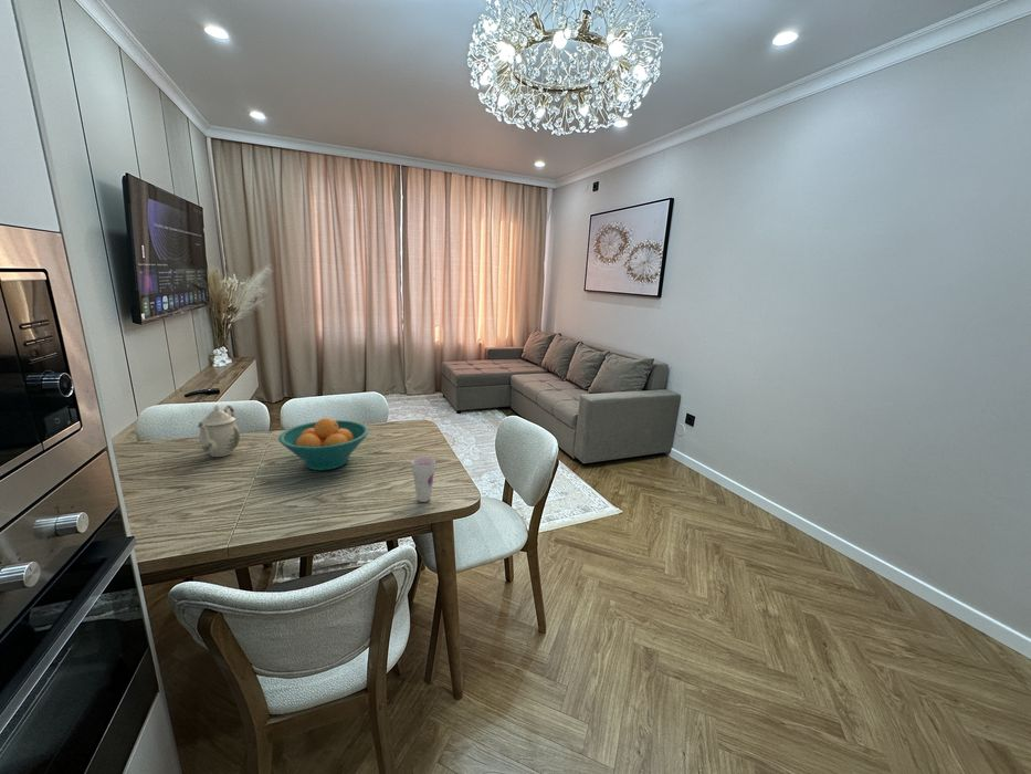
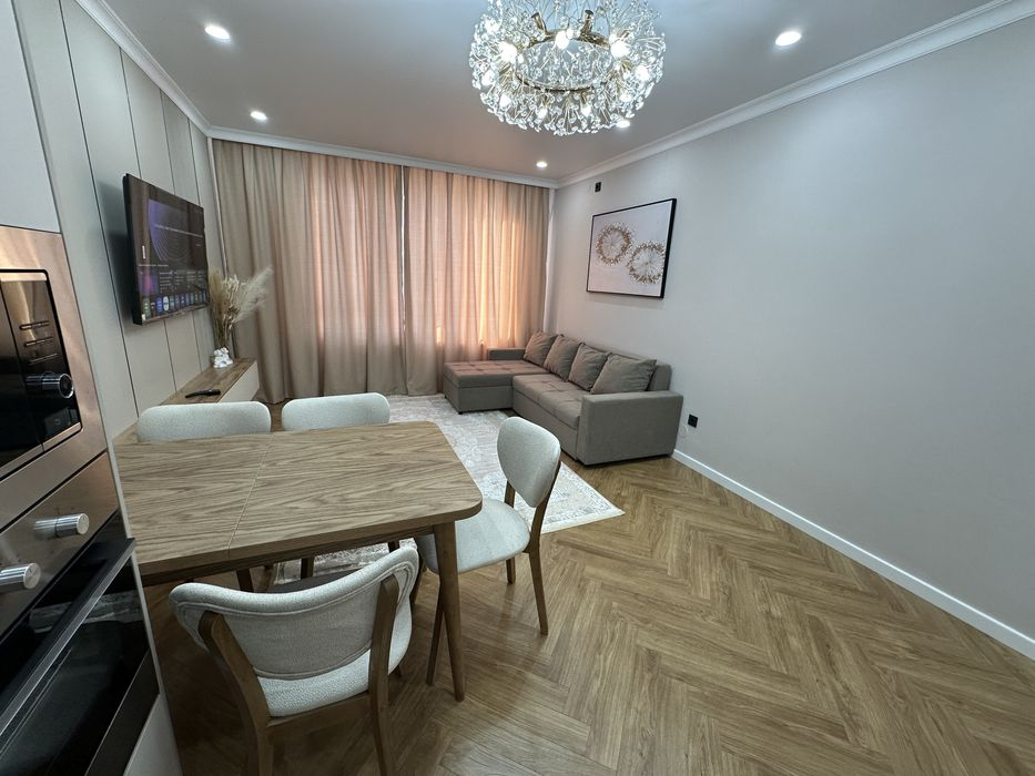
- fruit bowl (326, 440)
- teapot (218, 430)
- cup (423, 480)
